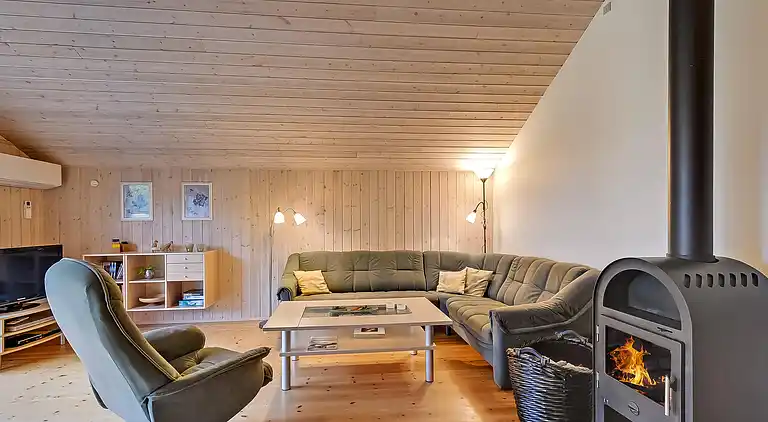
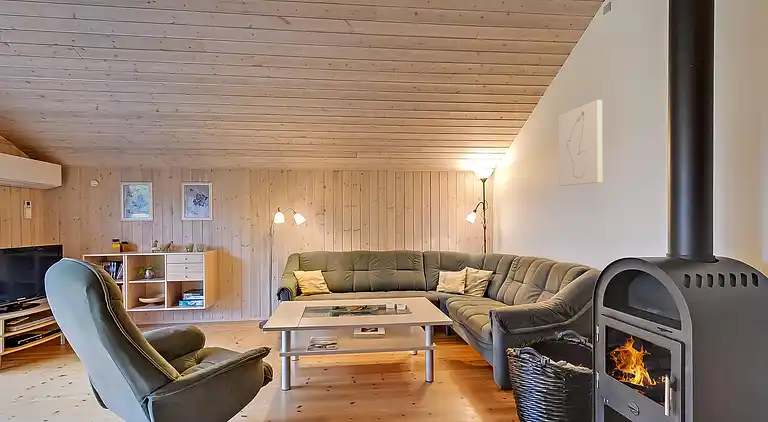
+ wall art (578, 146)
